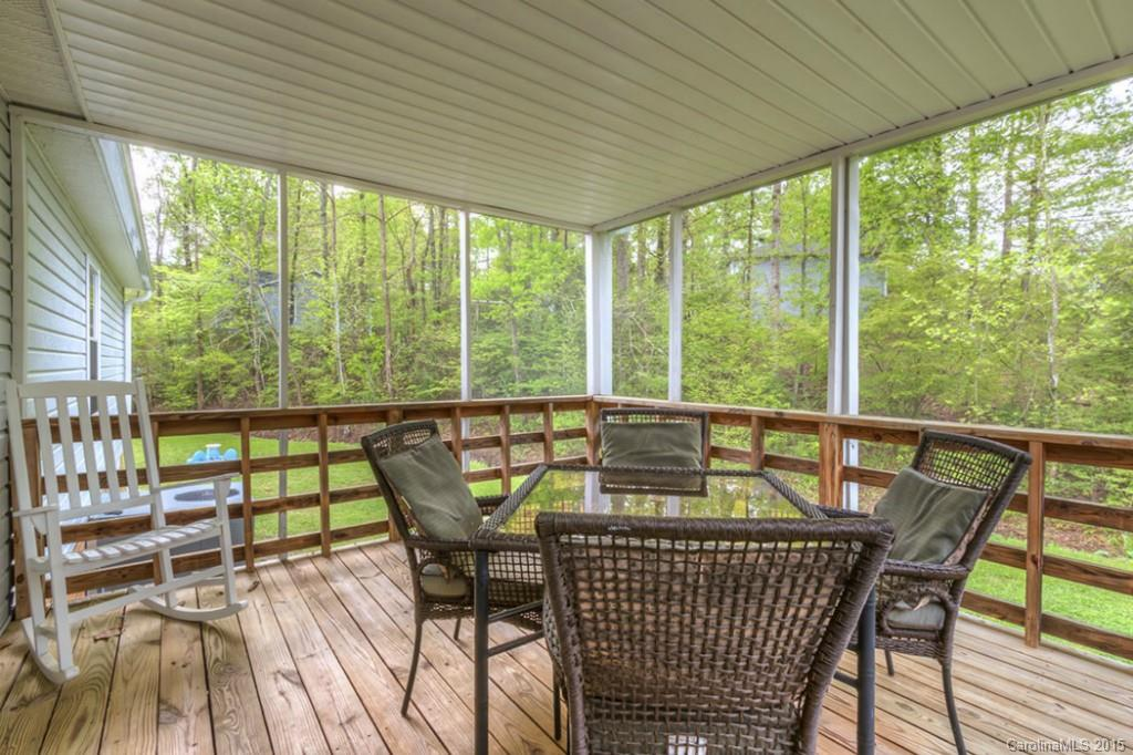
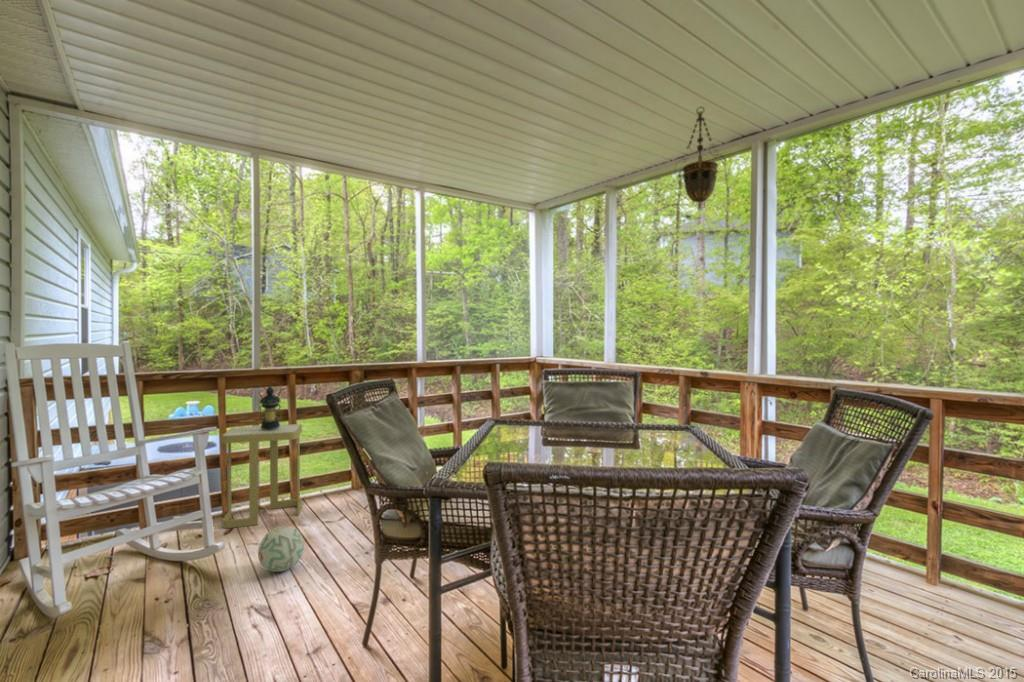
+ side table (270, 473)
+ hanging lantern (700, 158)
+ lantern (270, 404)
+ ball (281, 548)
